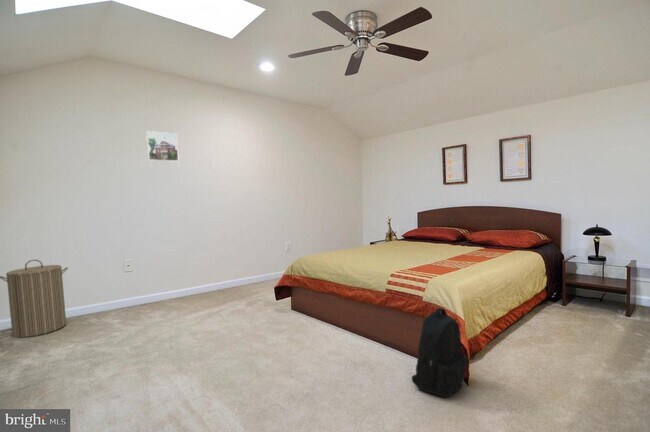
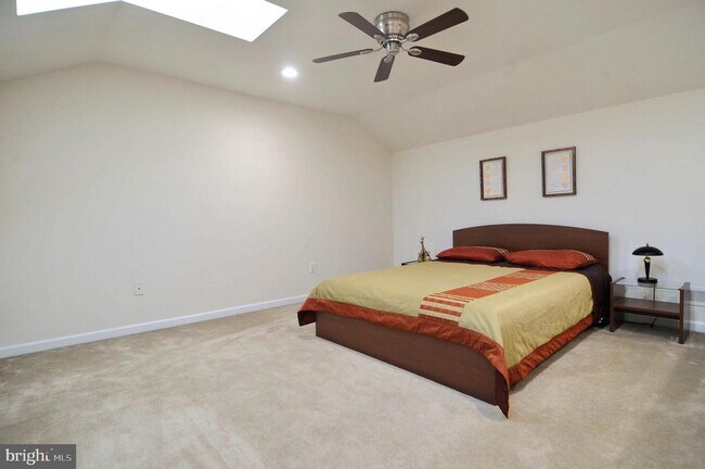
- laundry hamper (37, 294)
- backpack (440, 347)
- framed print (162, 146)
